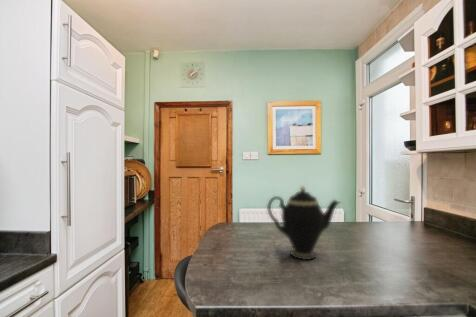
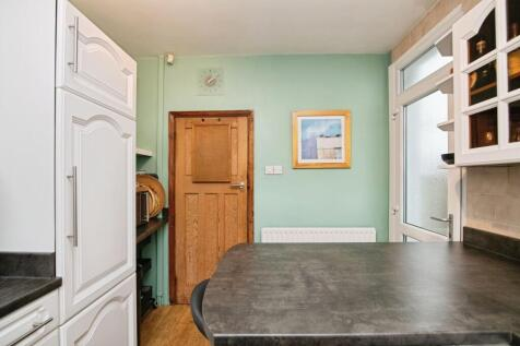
- teapot (304, 220)
